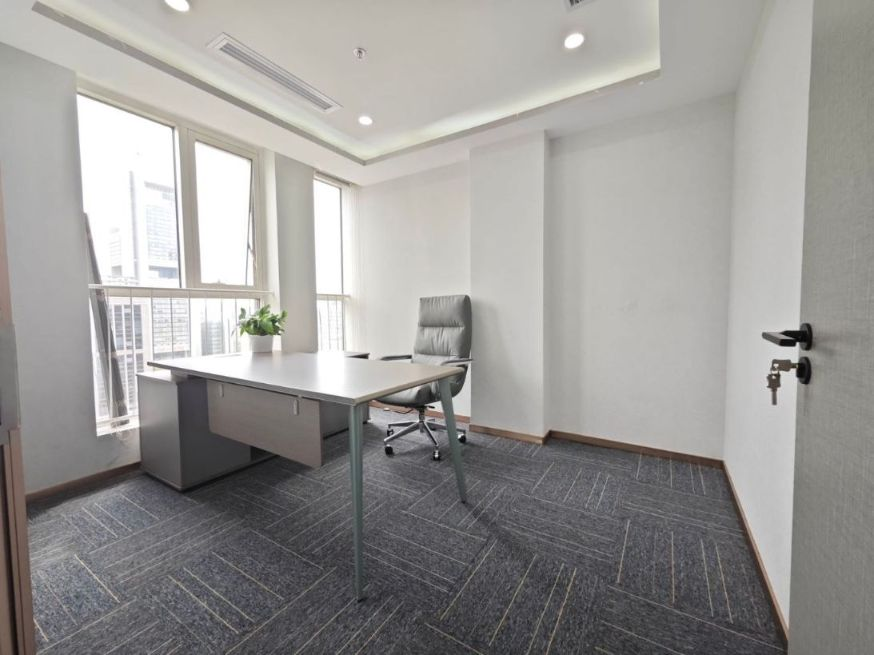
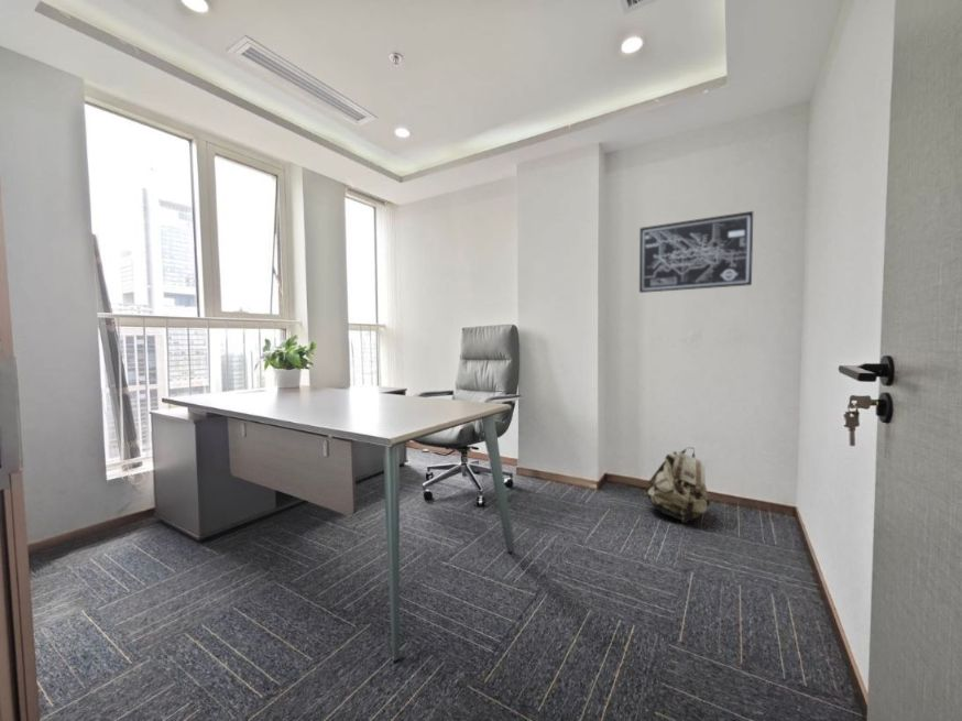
+ backpack (675, 480)
+ wall art (692, 254)
